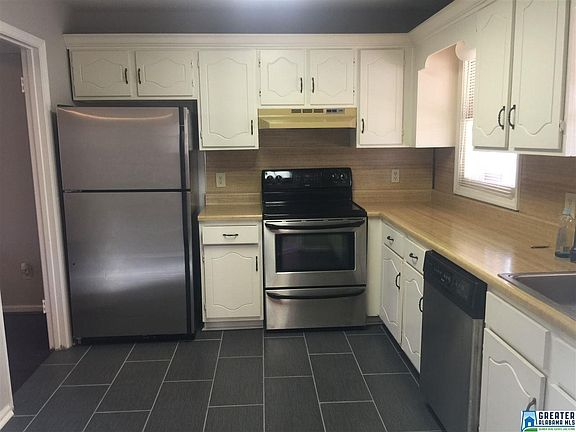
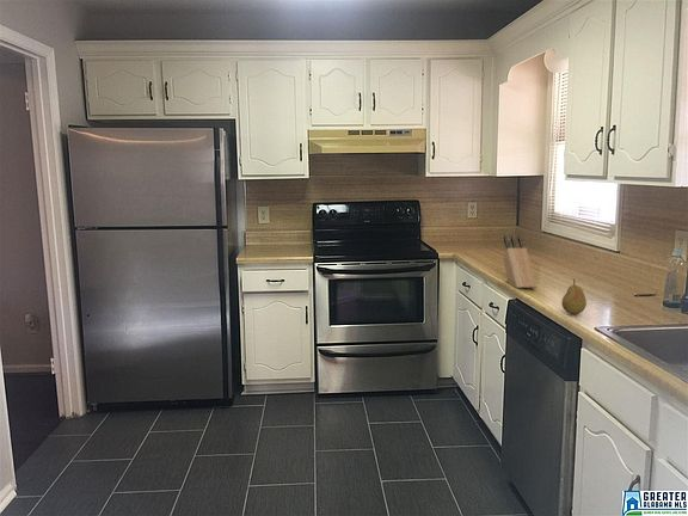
+ fruit (575, 297)
+ knife block (518, 259)
